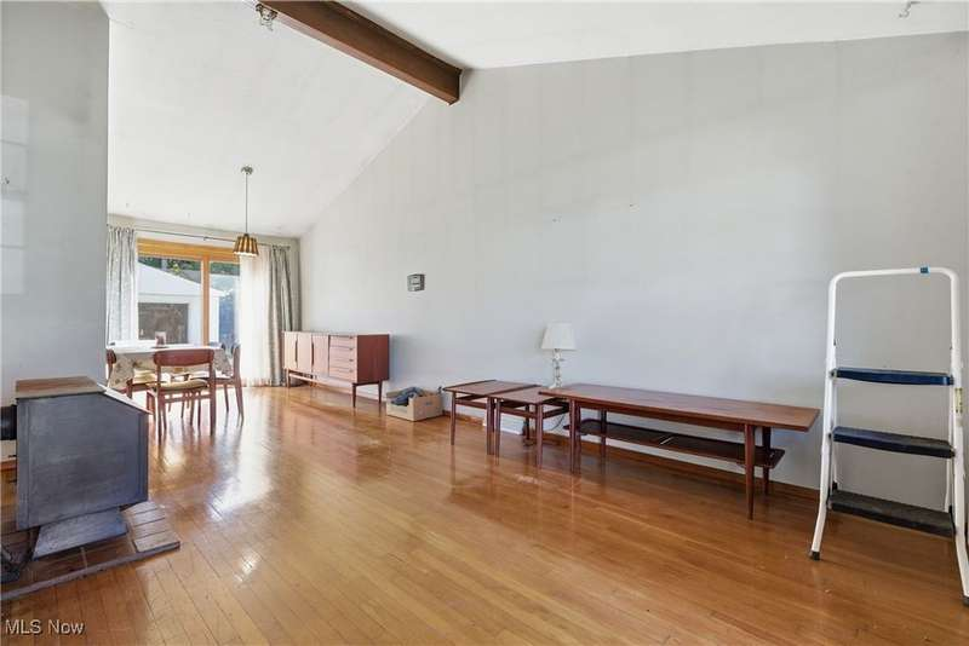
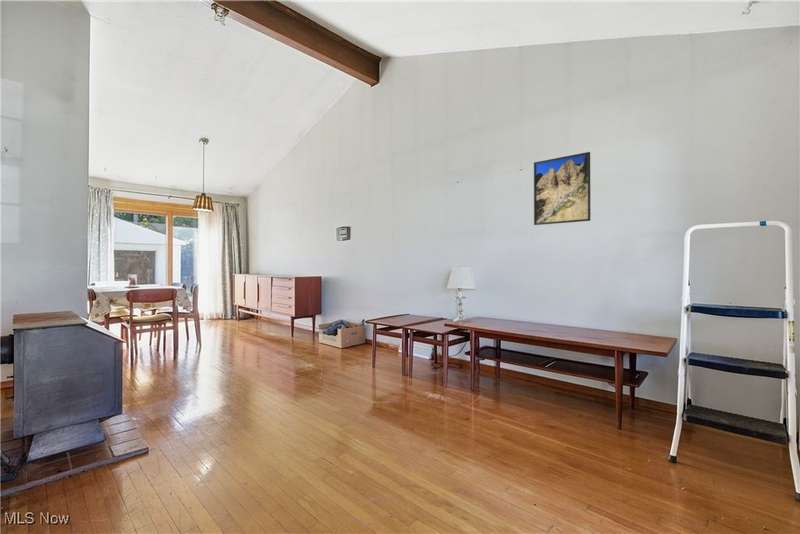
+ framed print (560, 190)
